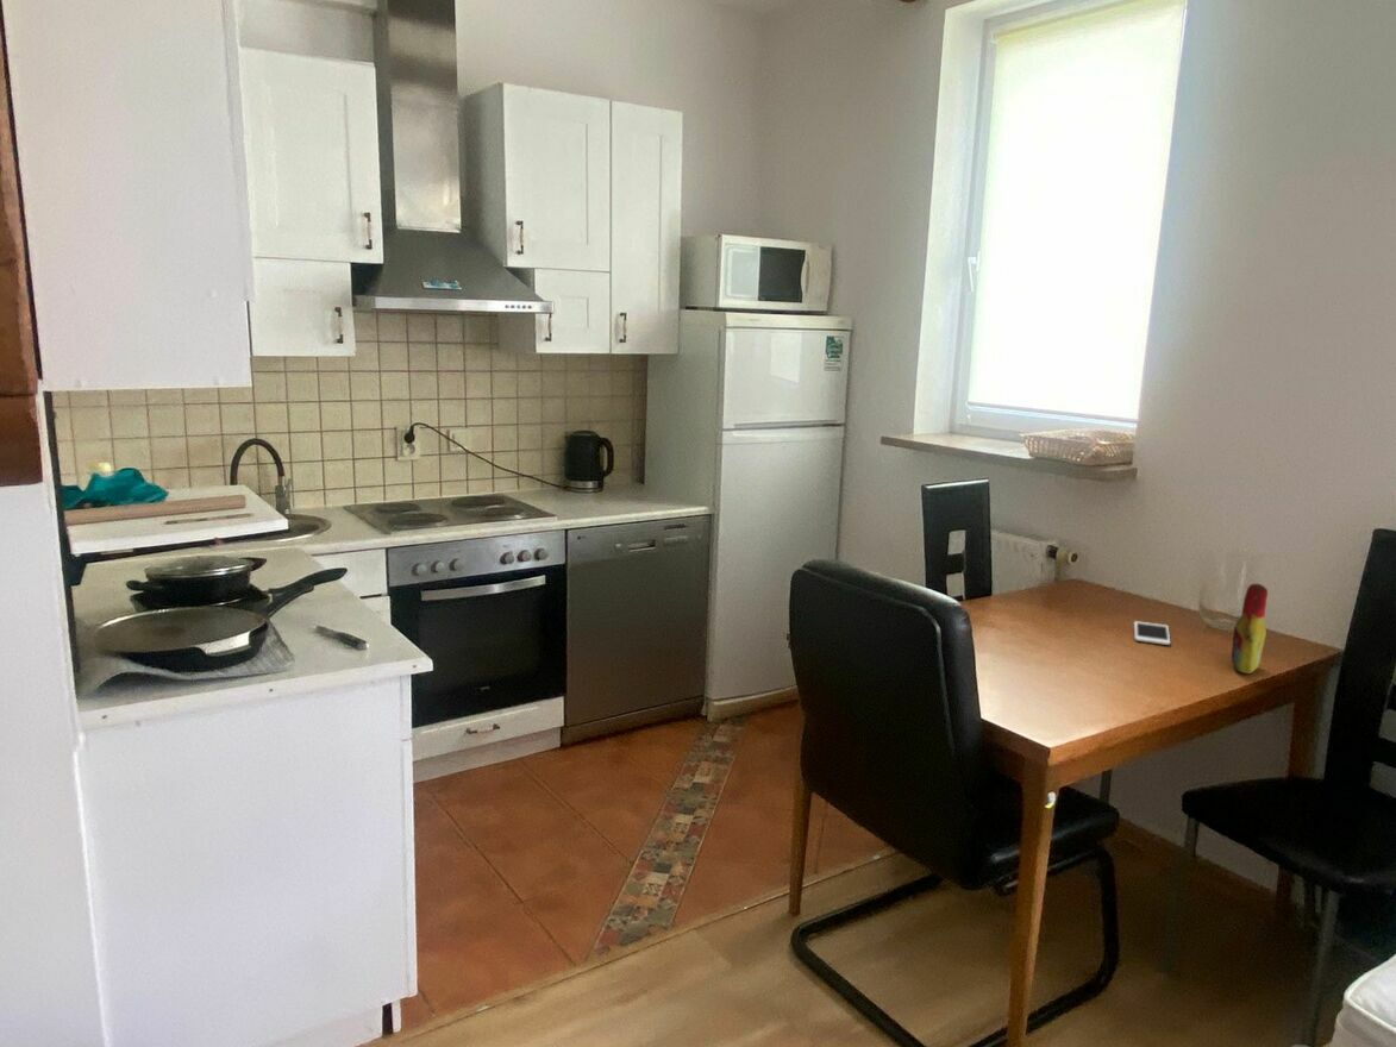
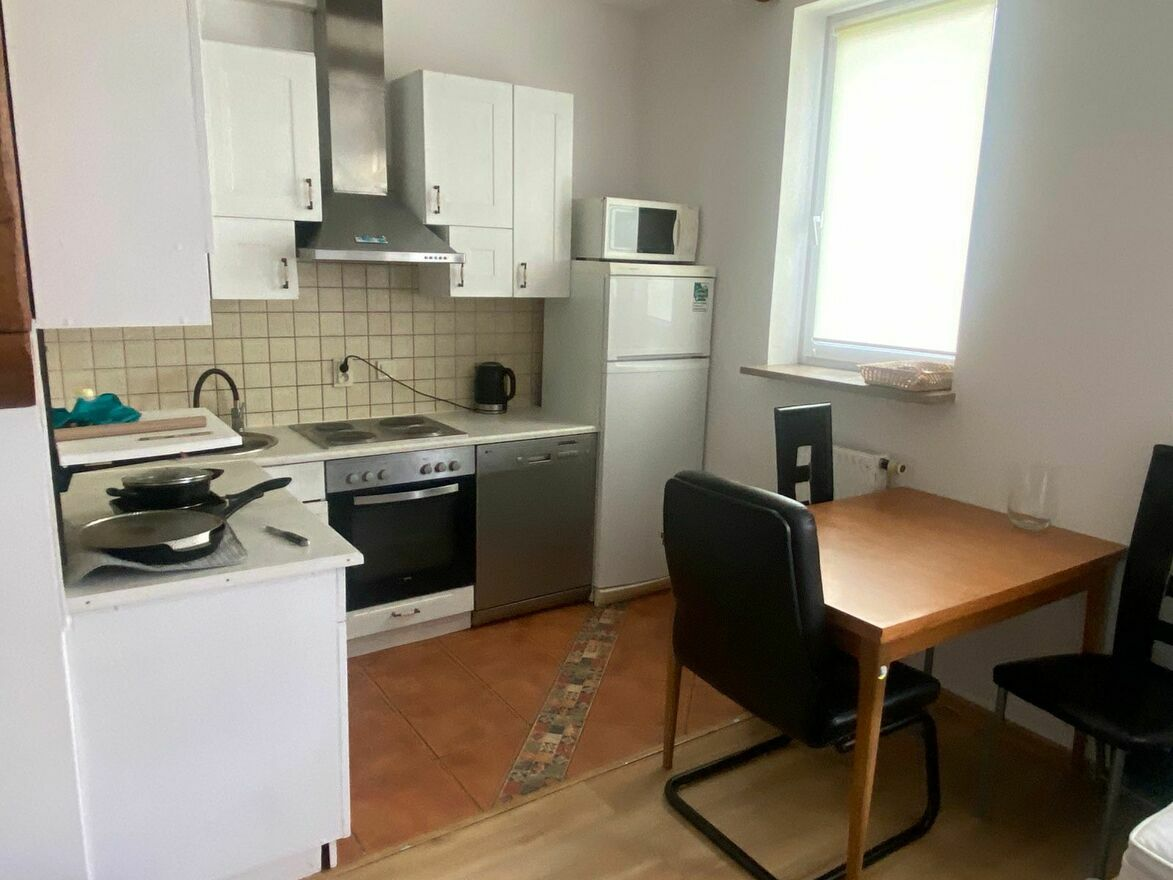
- cell phone (1151, 632)
- bottle (1250, 626)
